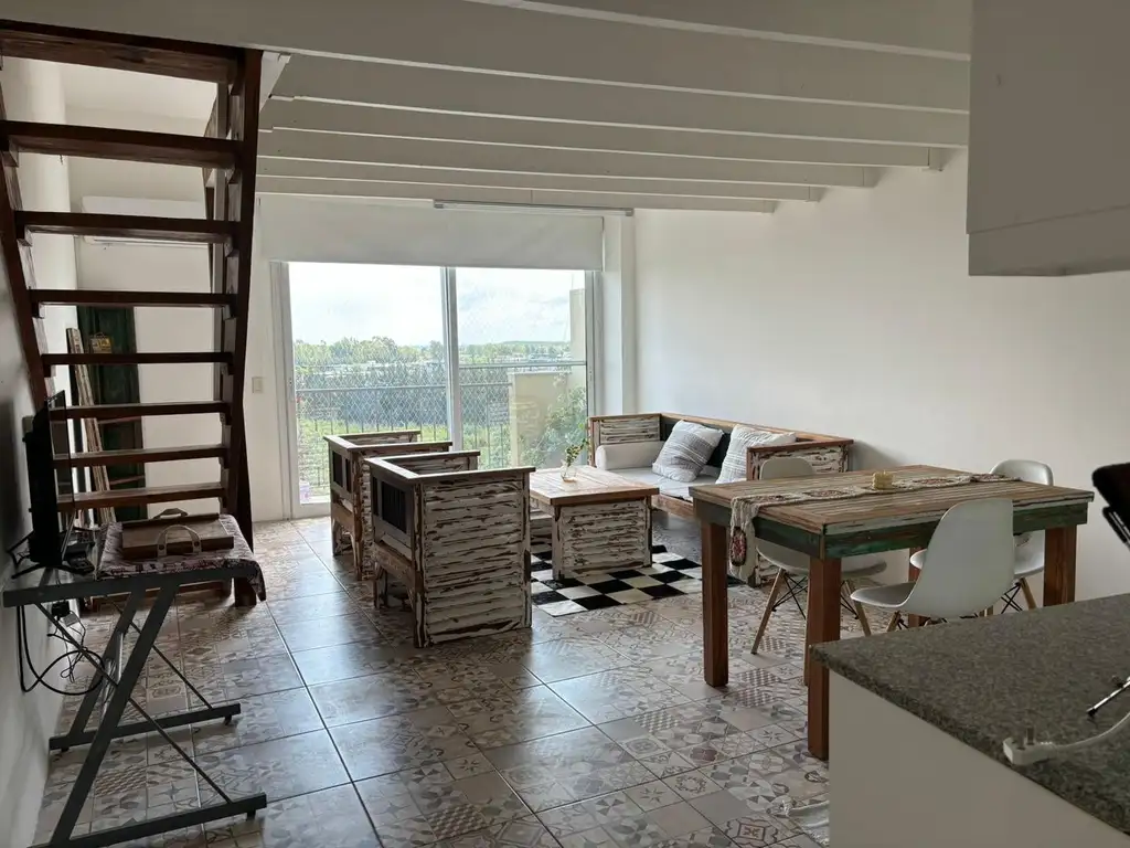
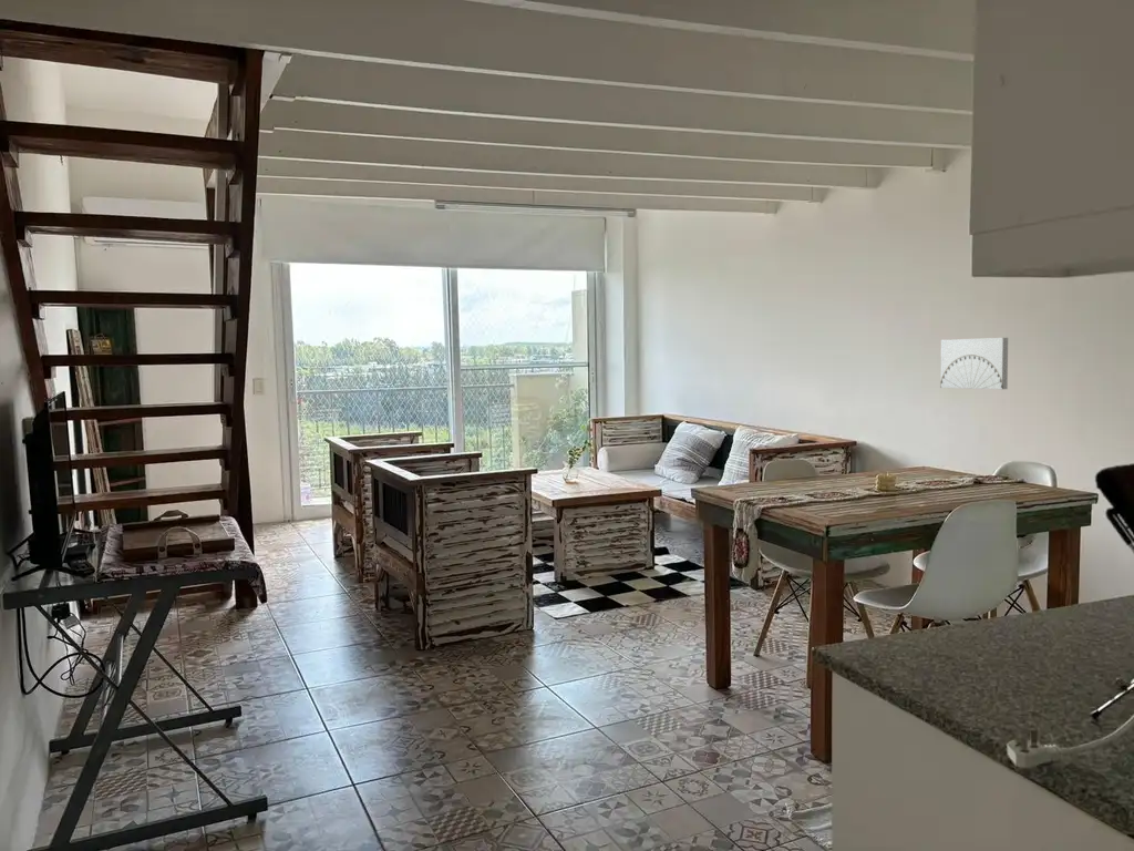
+ wall art (972, 363)
